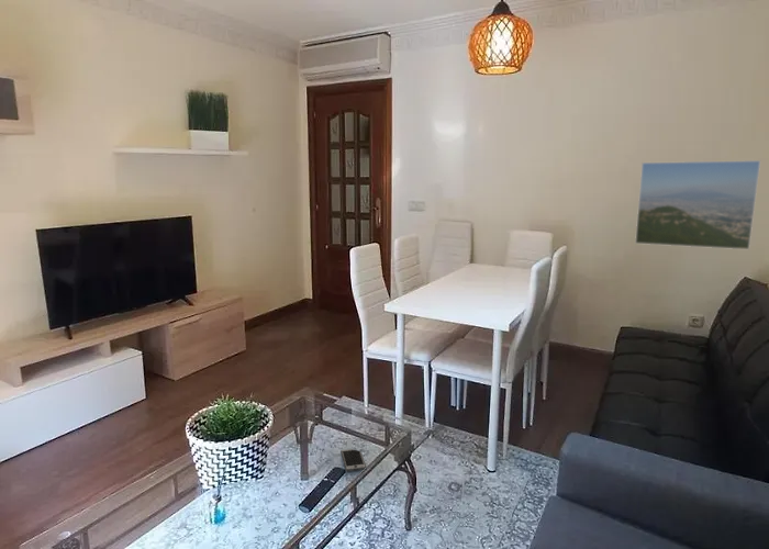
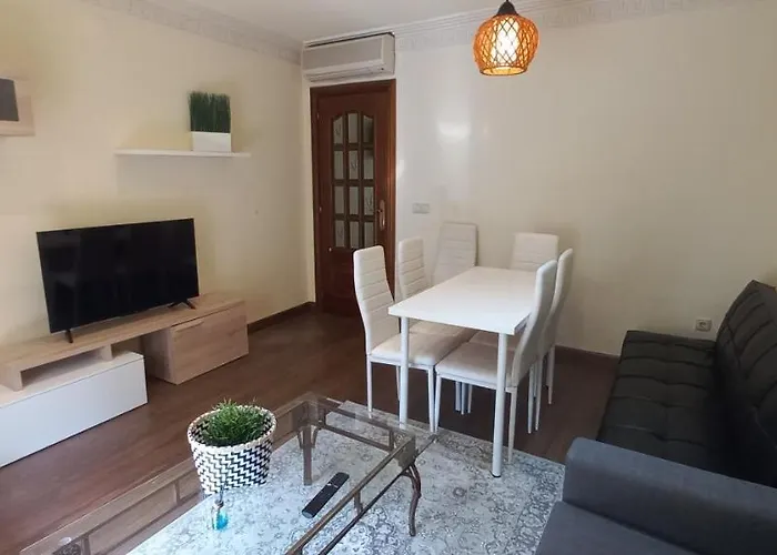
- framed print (693, 204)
- smartphone (353, 459)
